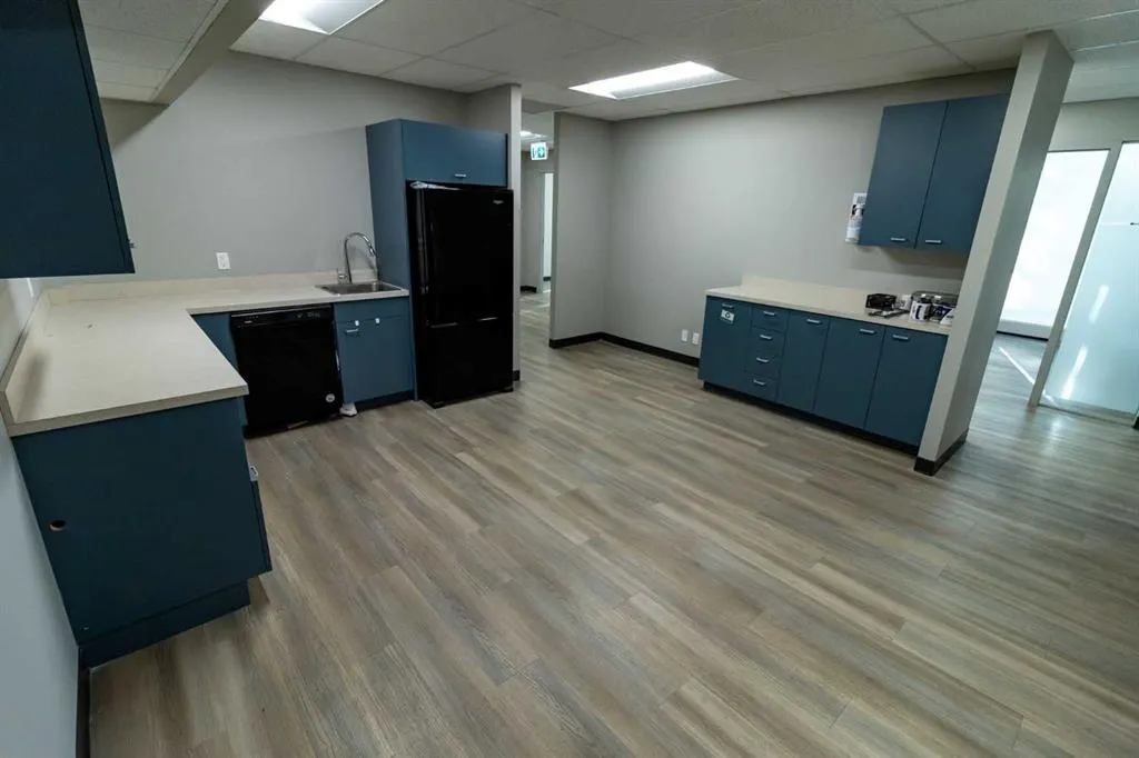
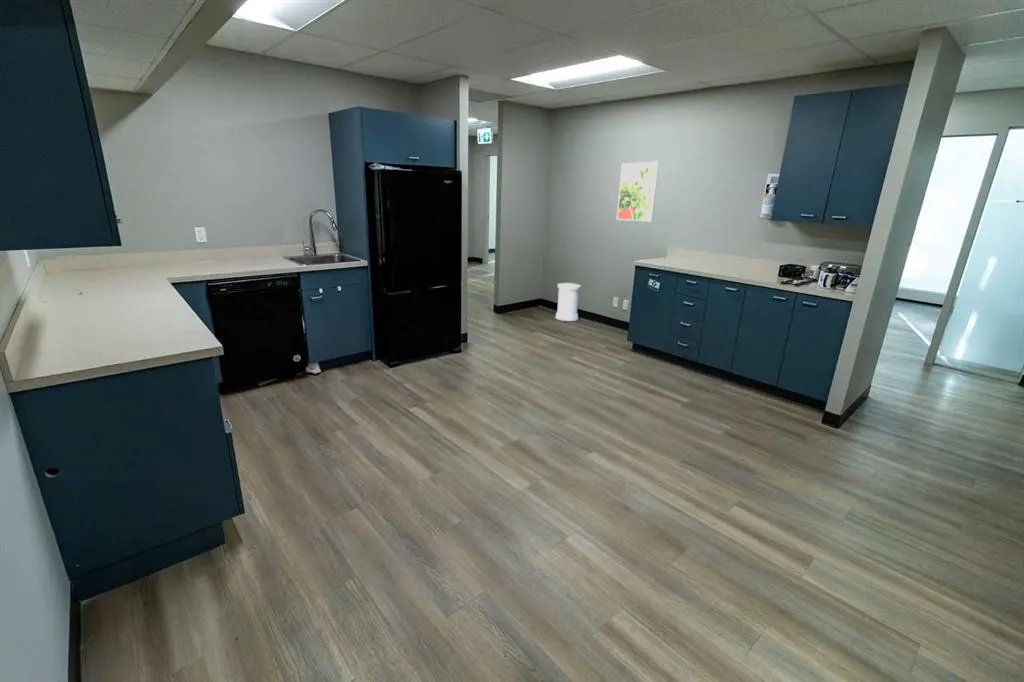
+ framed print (636, 192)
+ trash can (567, 301)
